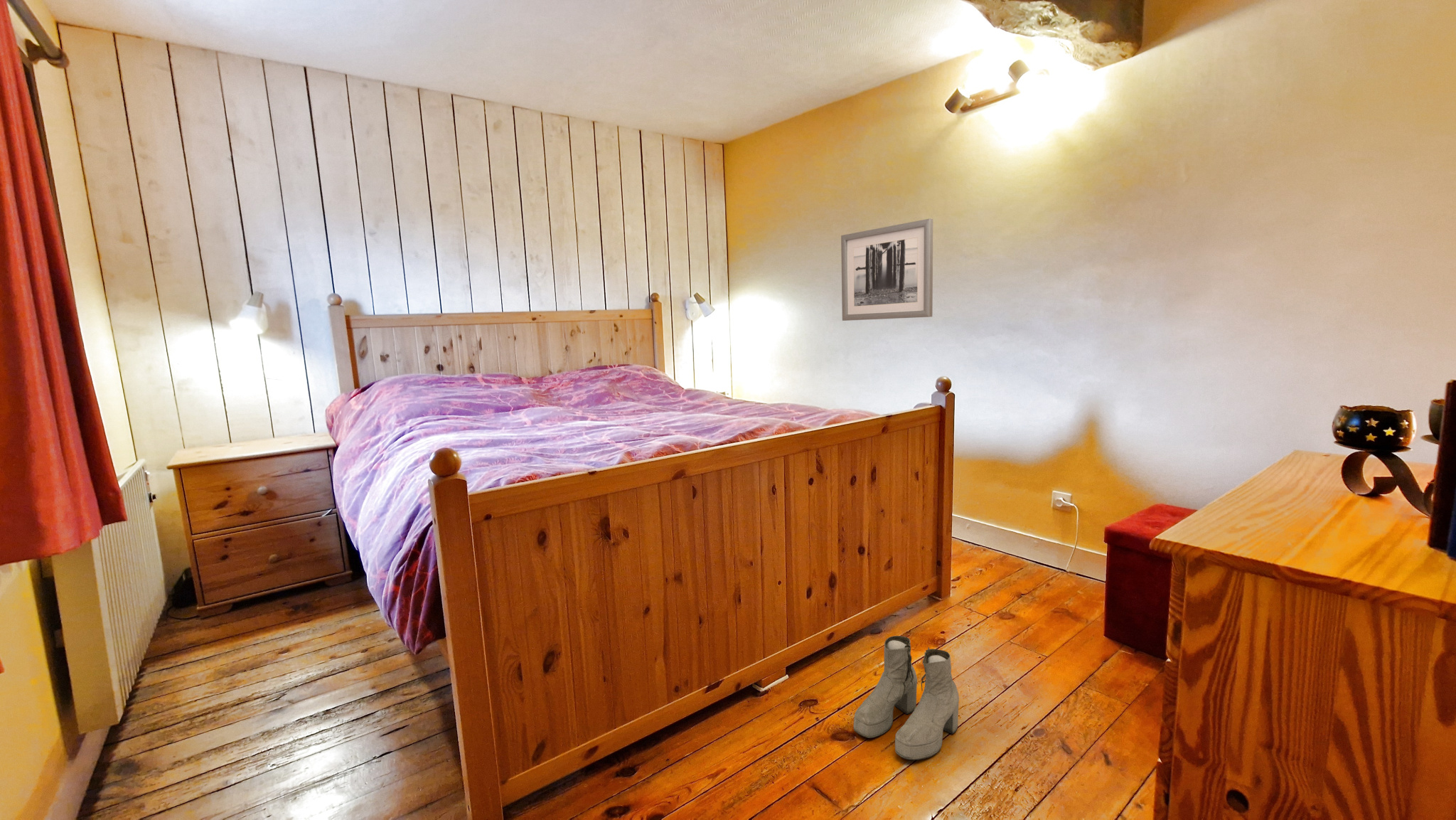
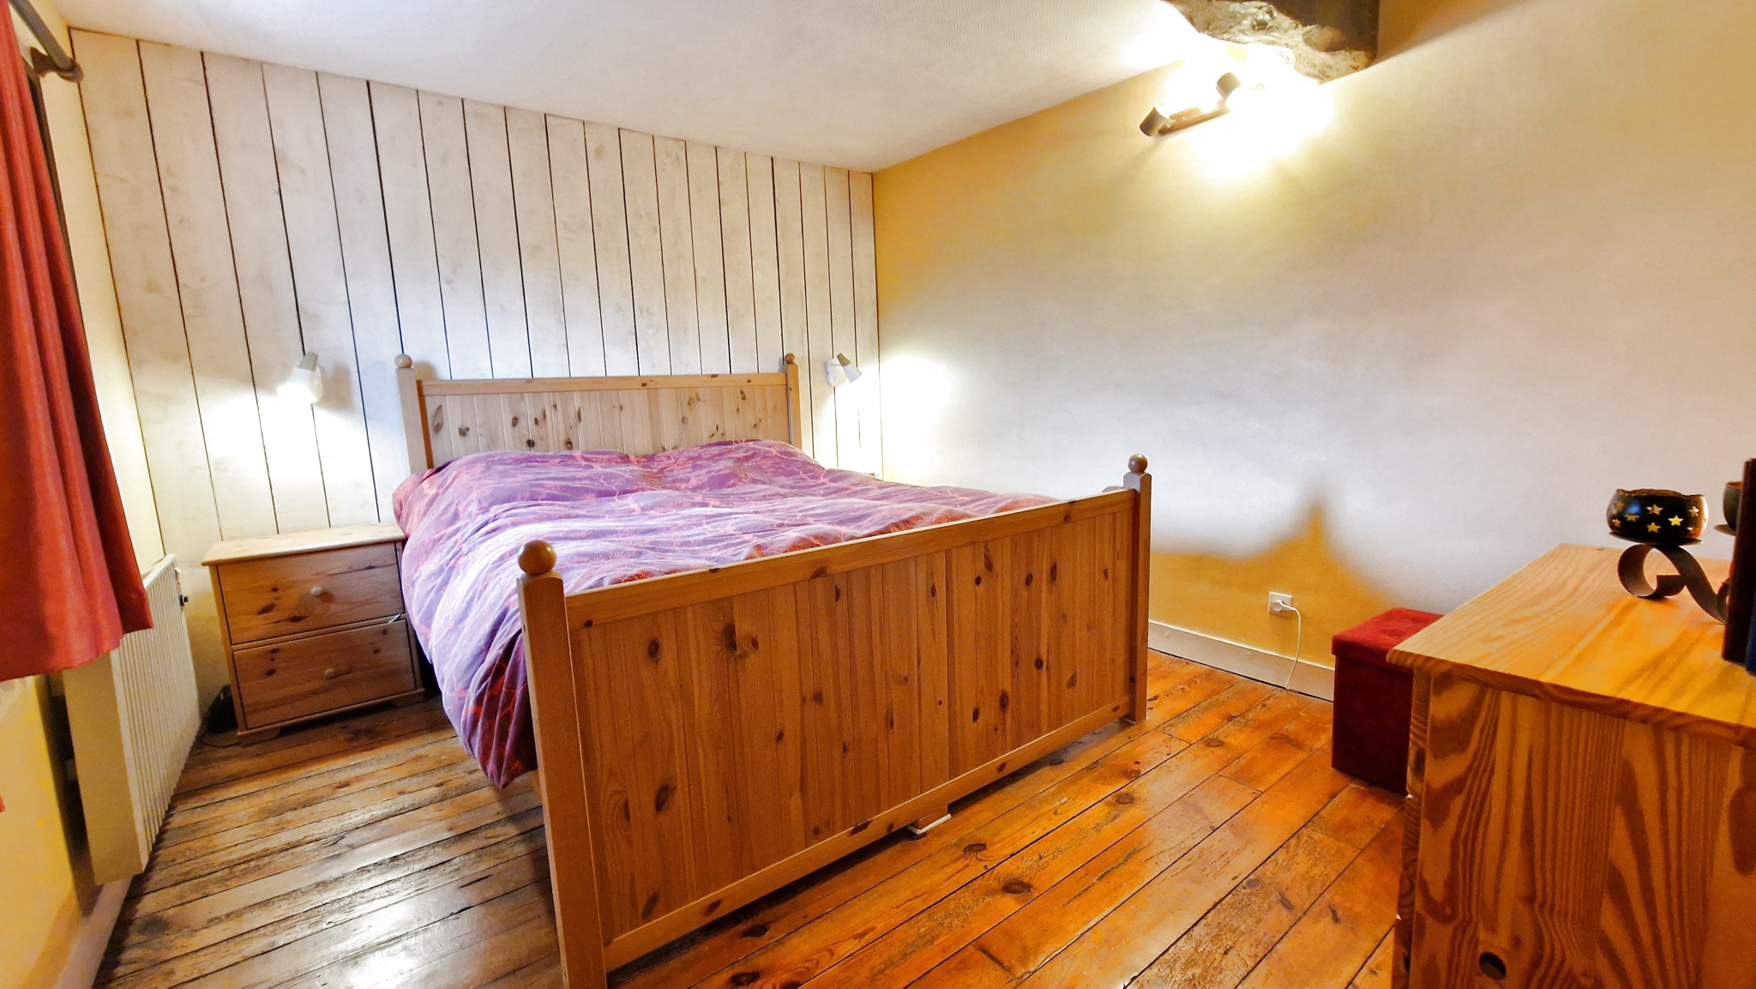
- boots (907, 691)
- wall art (884, 273)
